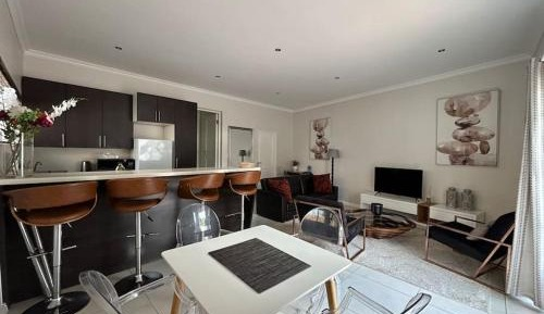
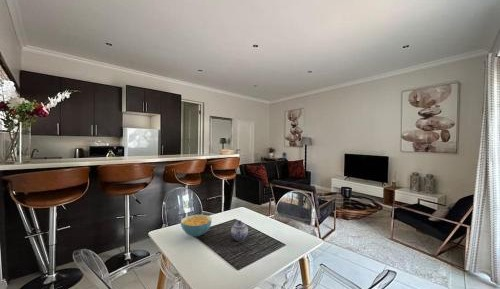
+ teapot (239, 229)
+ cereal bowl (196, 227)
